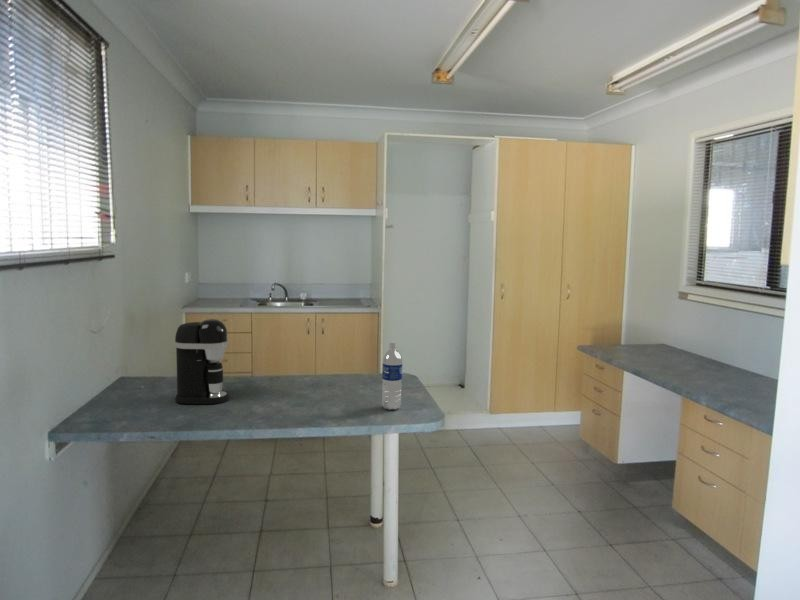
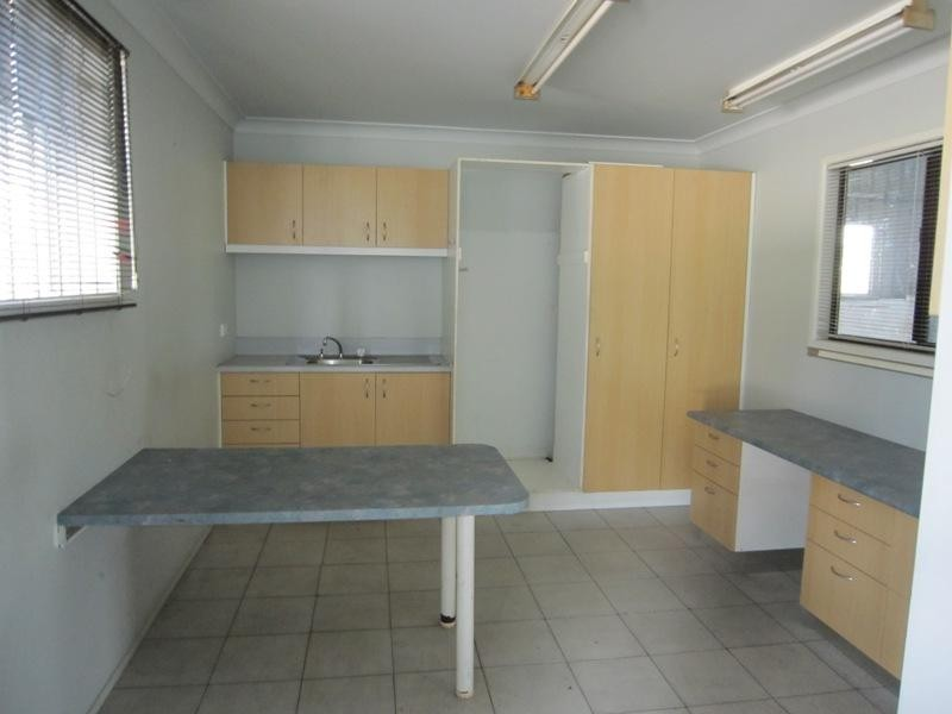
- water bottle (392, 375)
- coffee maker (201, 359)
